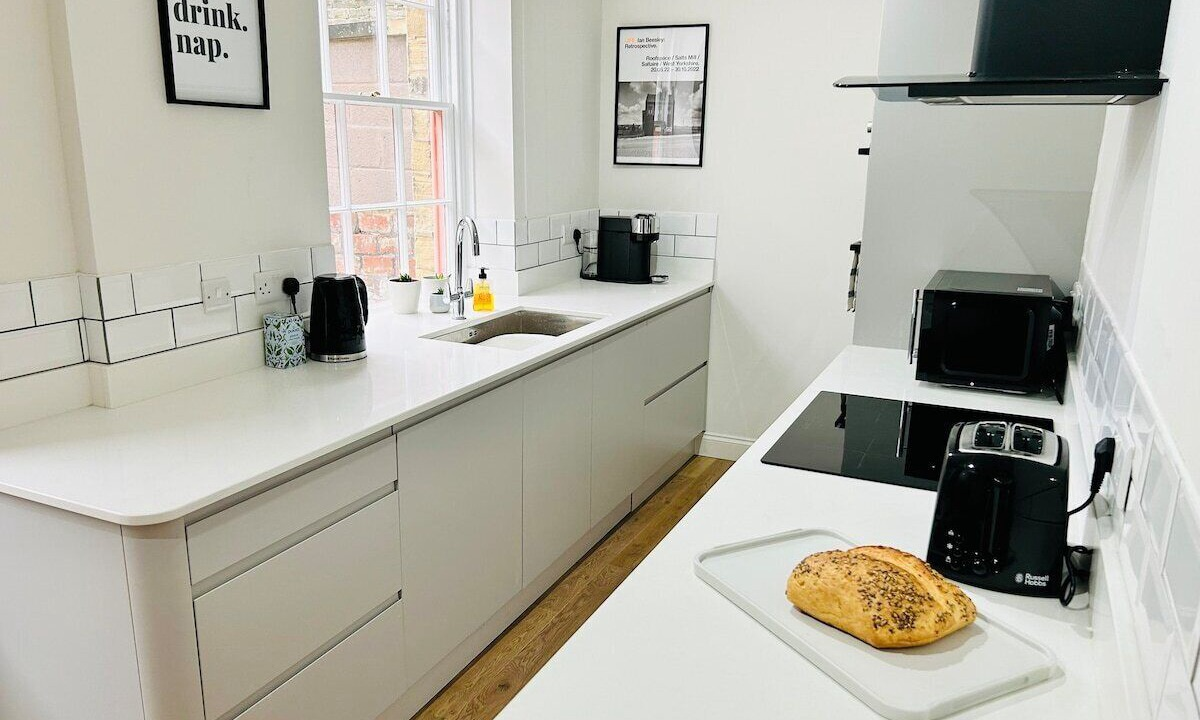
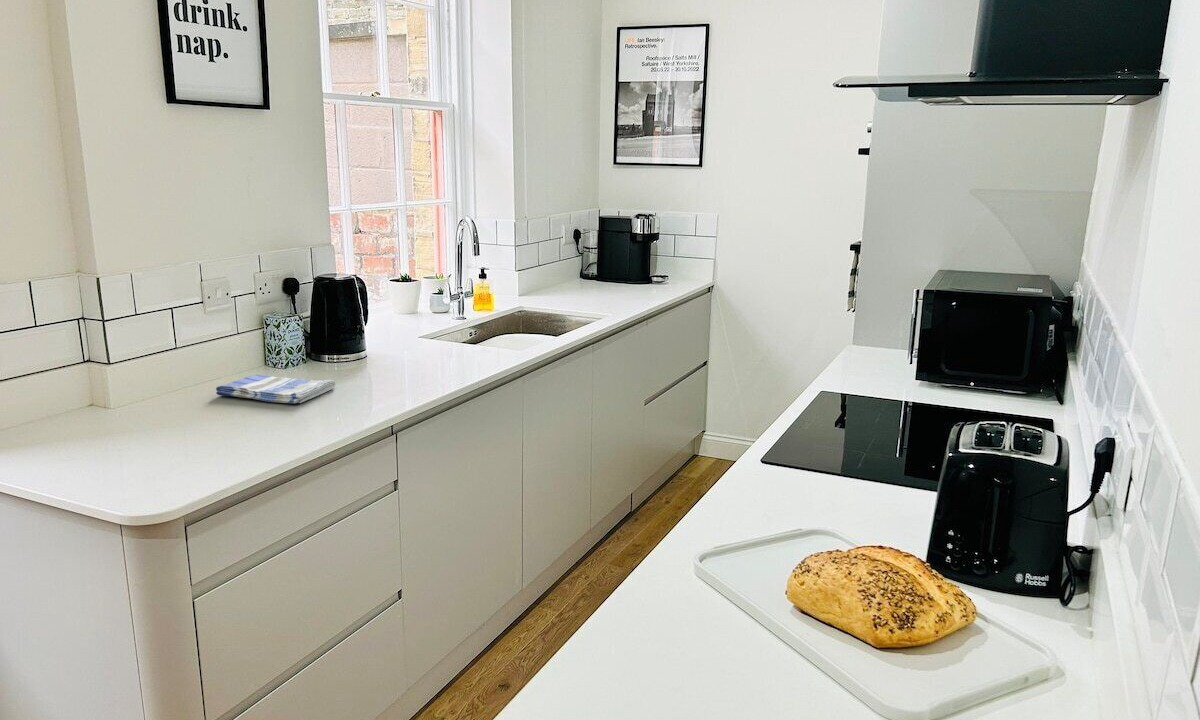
+ dish towel (277, 386)
